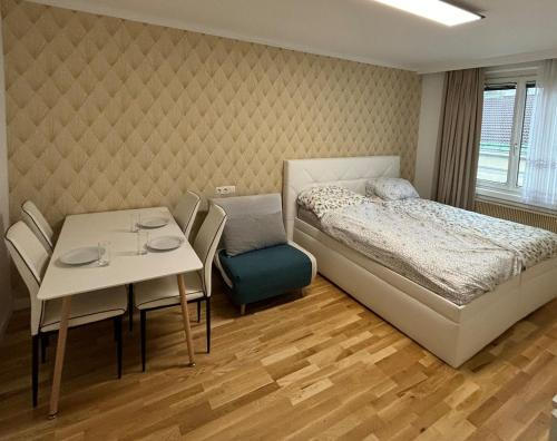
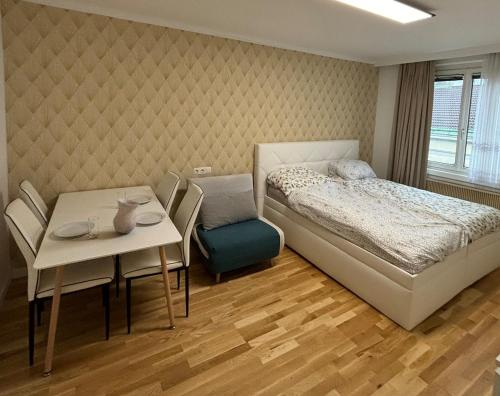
+ vase (126, 215)
